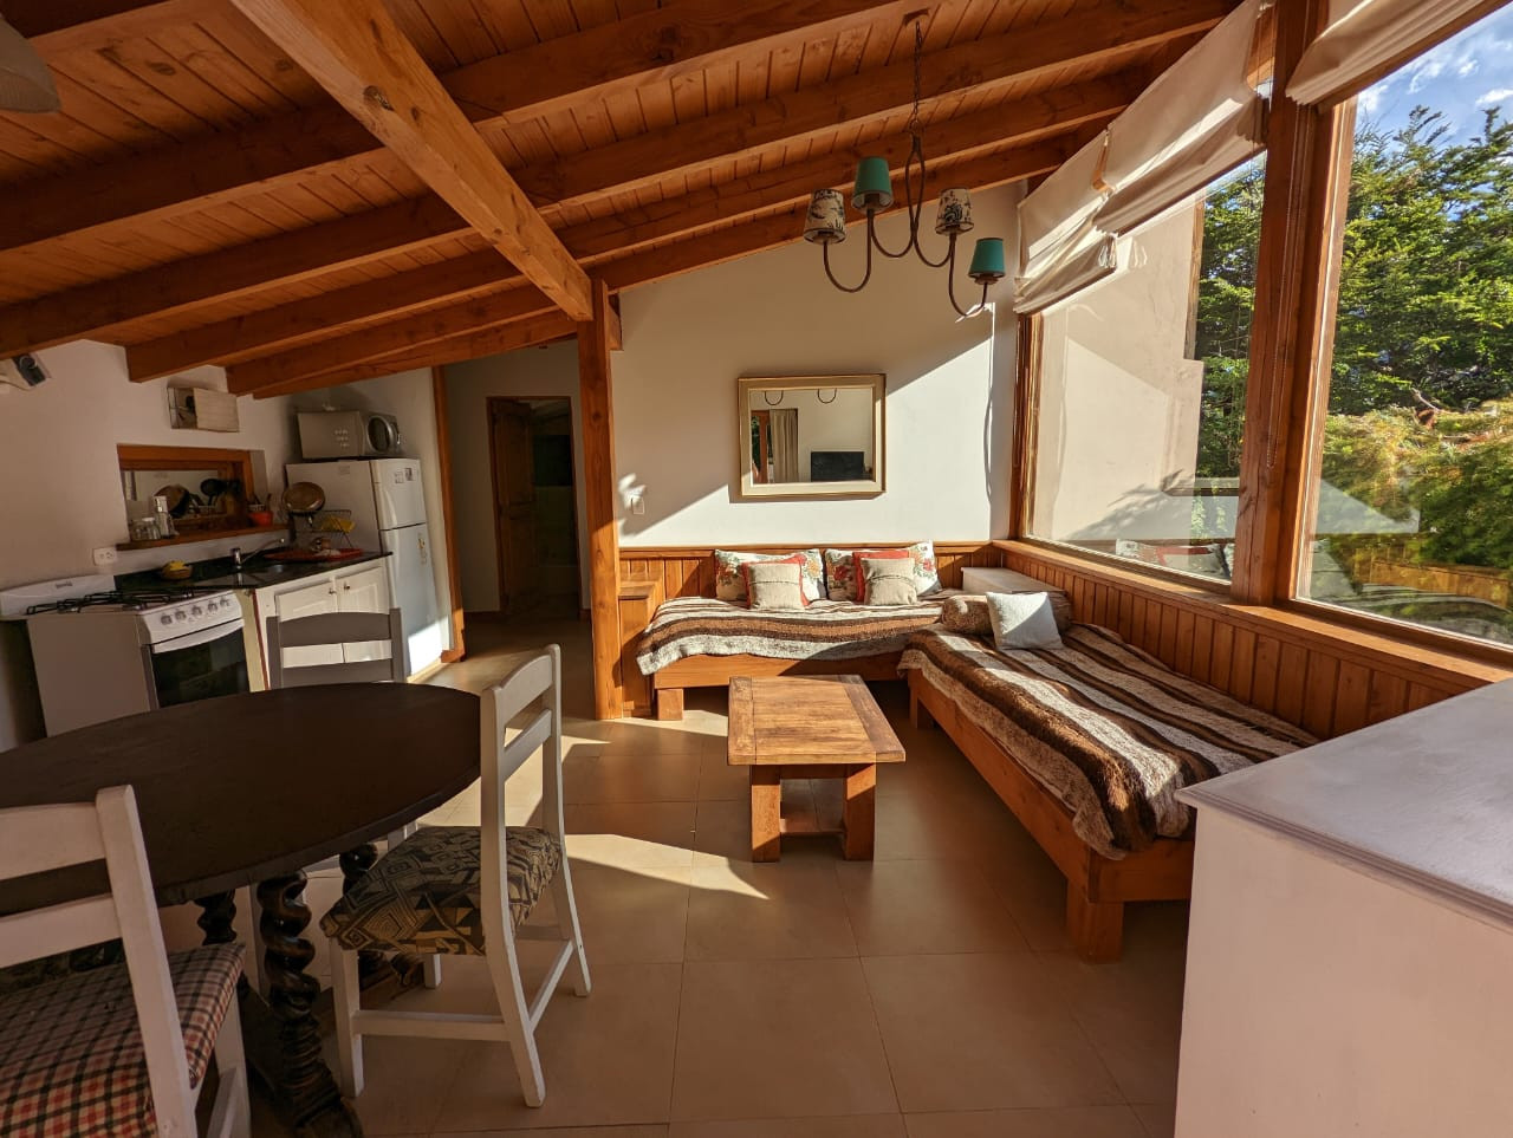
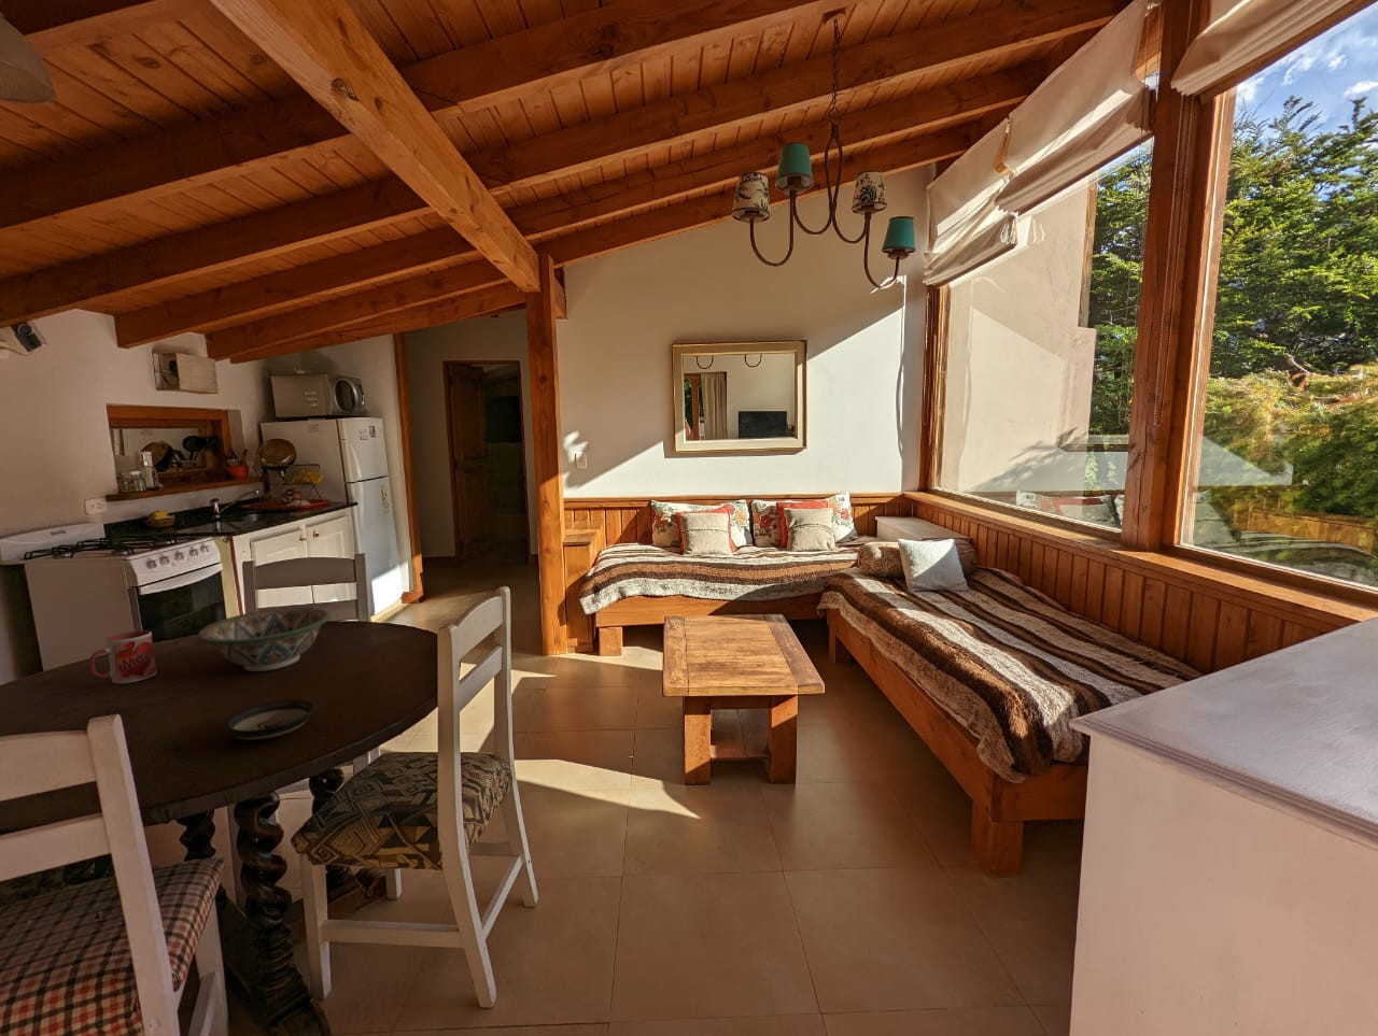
+ saucer (271, 723)
+ mug (121, 658)
+ decorative bowl (269, 641)
